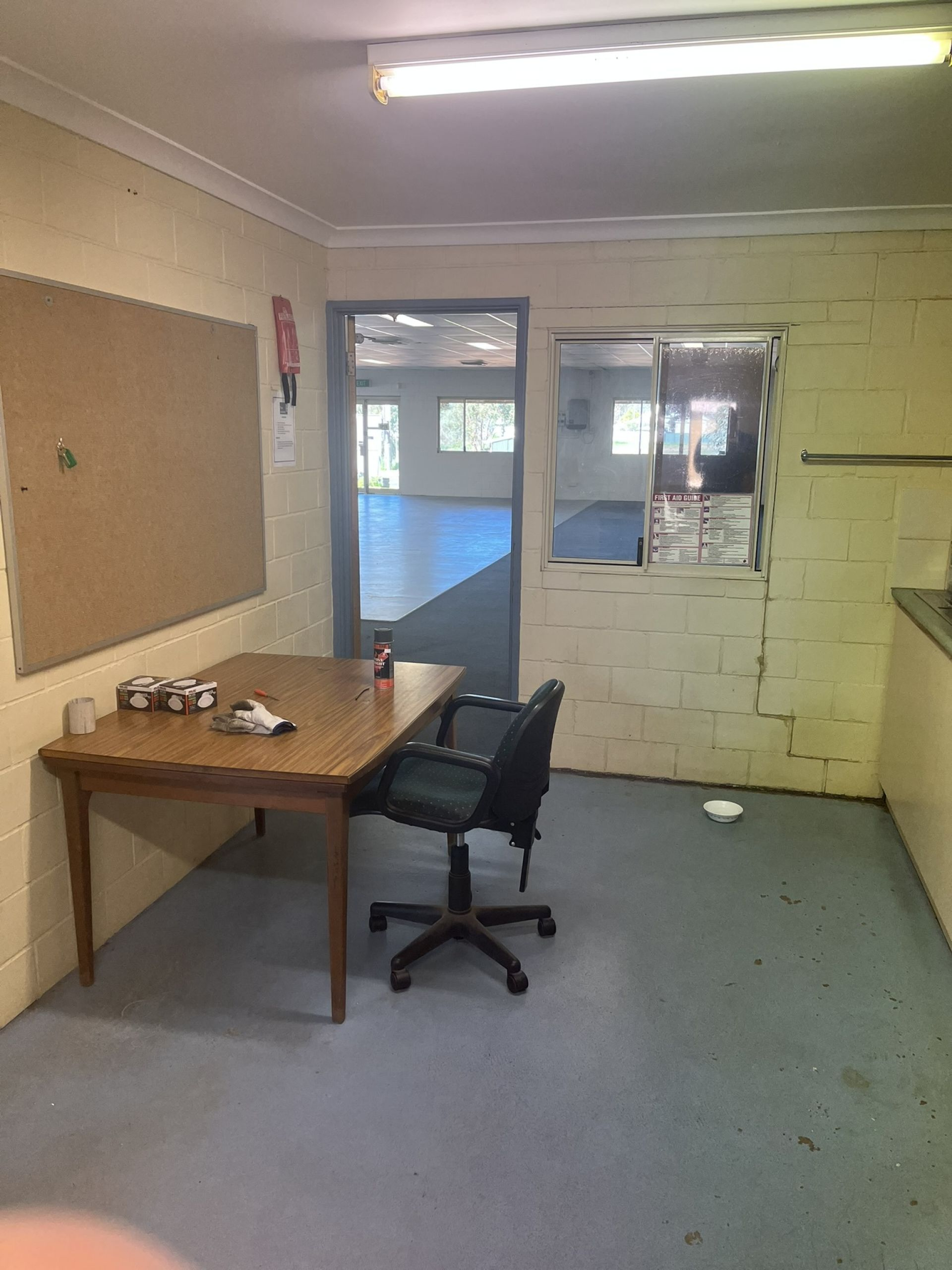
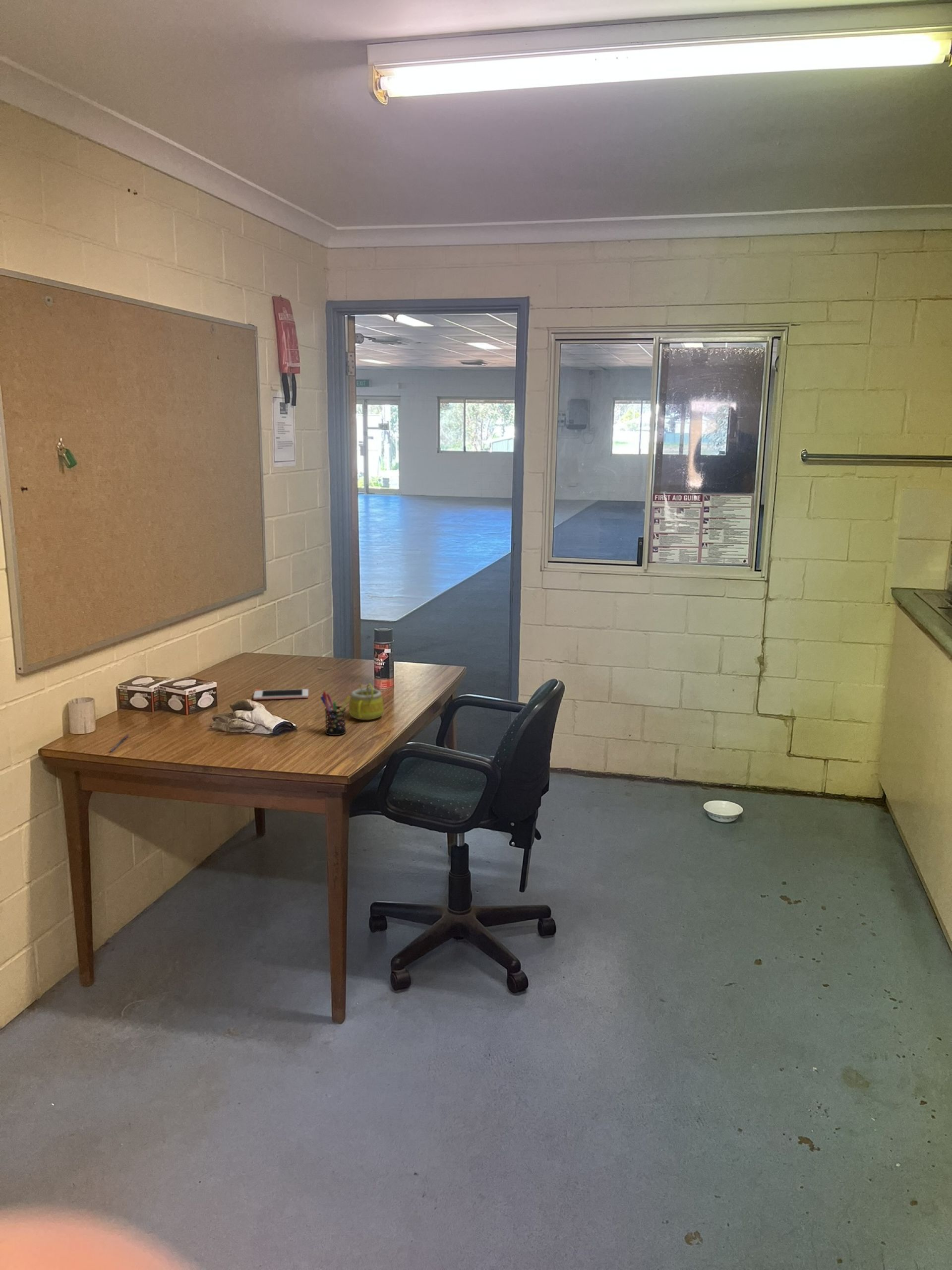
+ pen holder (334, 712)
+ pen (119, 743)
+ mug (365, 699)
+ cell phone (281, 694)
